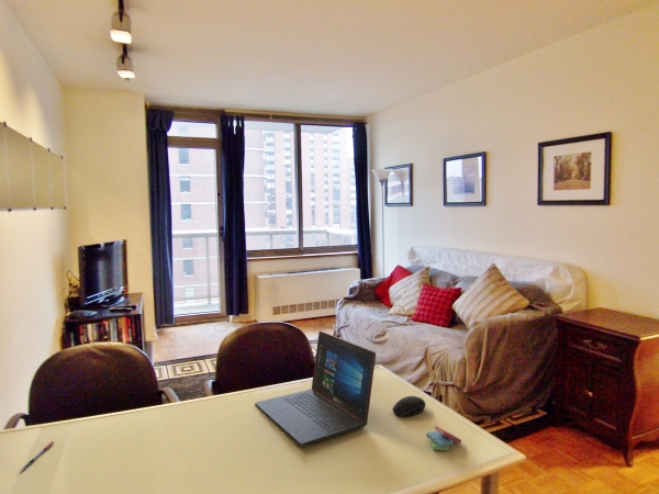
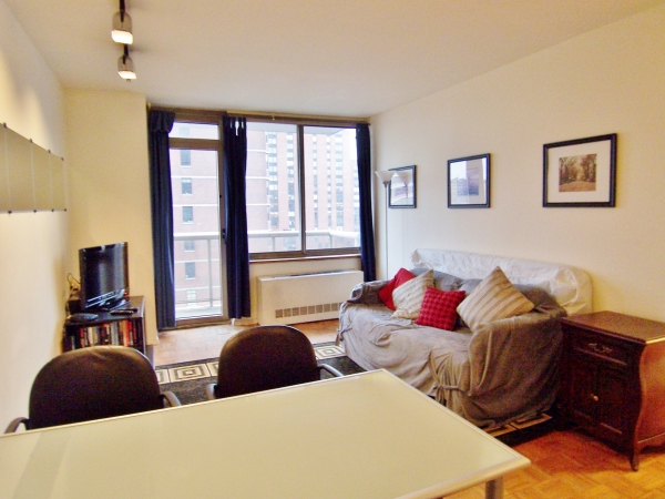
- pen (37, 454)
- sticky notes (444, 435)
- laptop (312, 381)
- computer mouse (409, 404)
